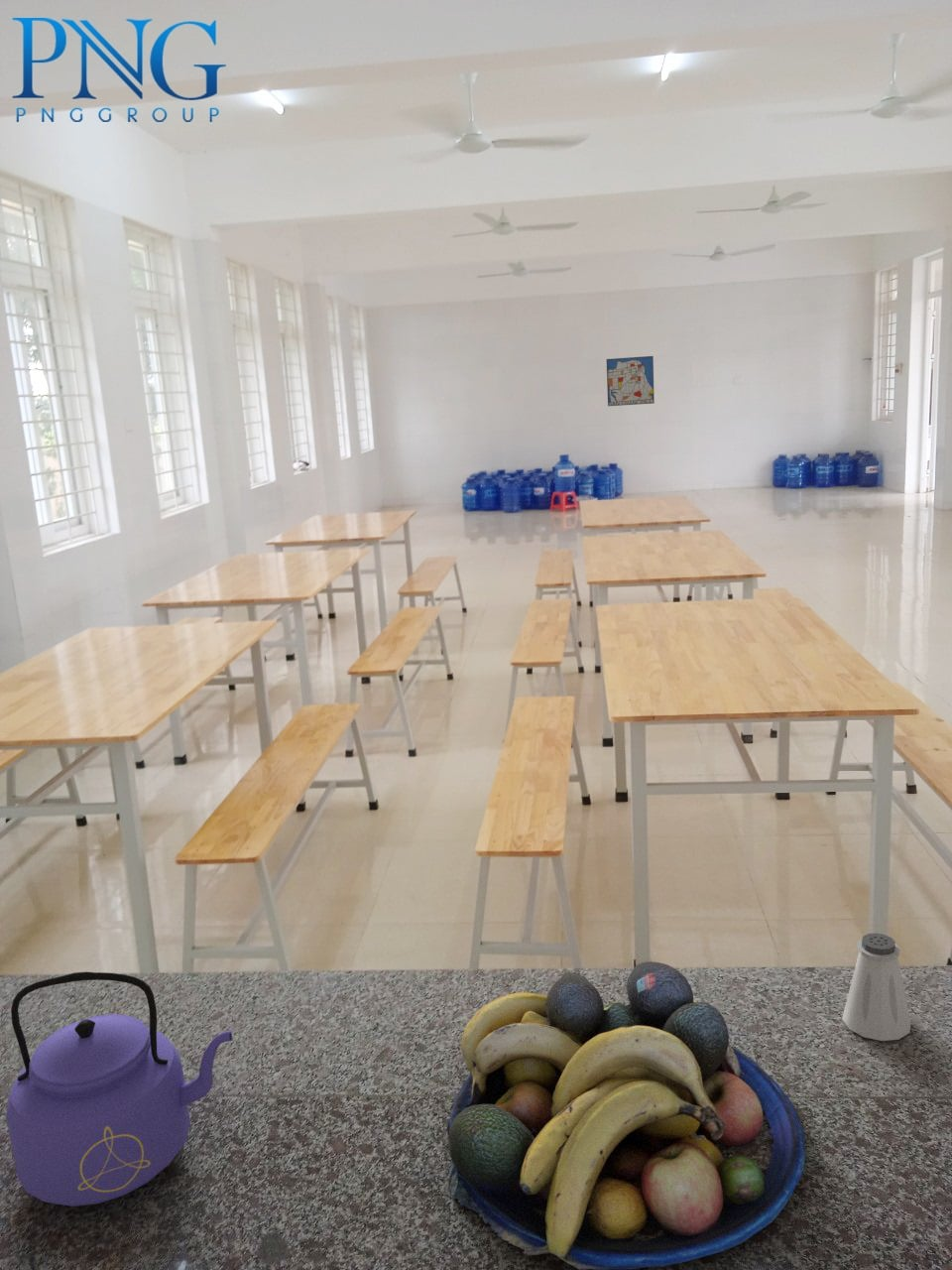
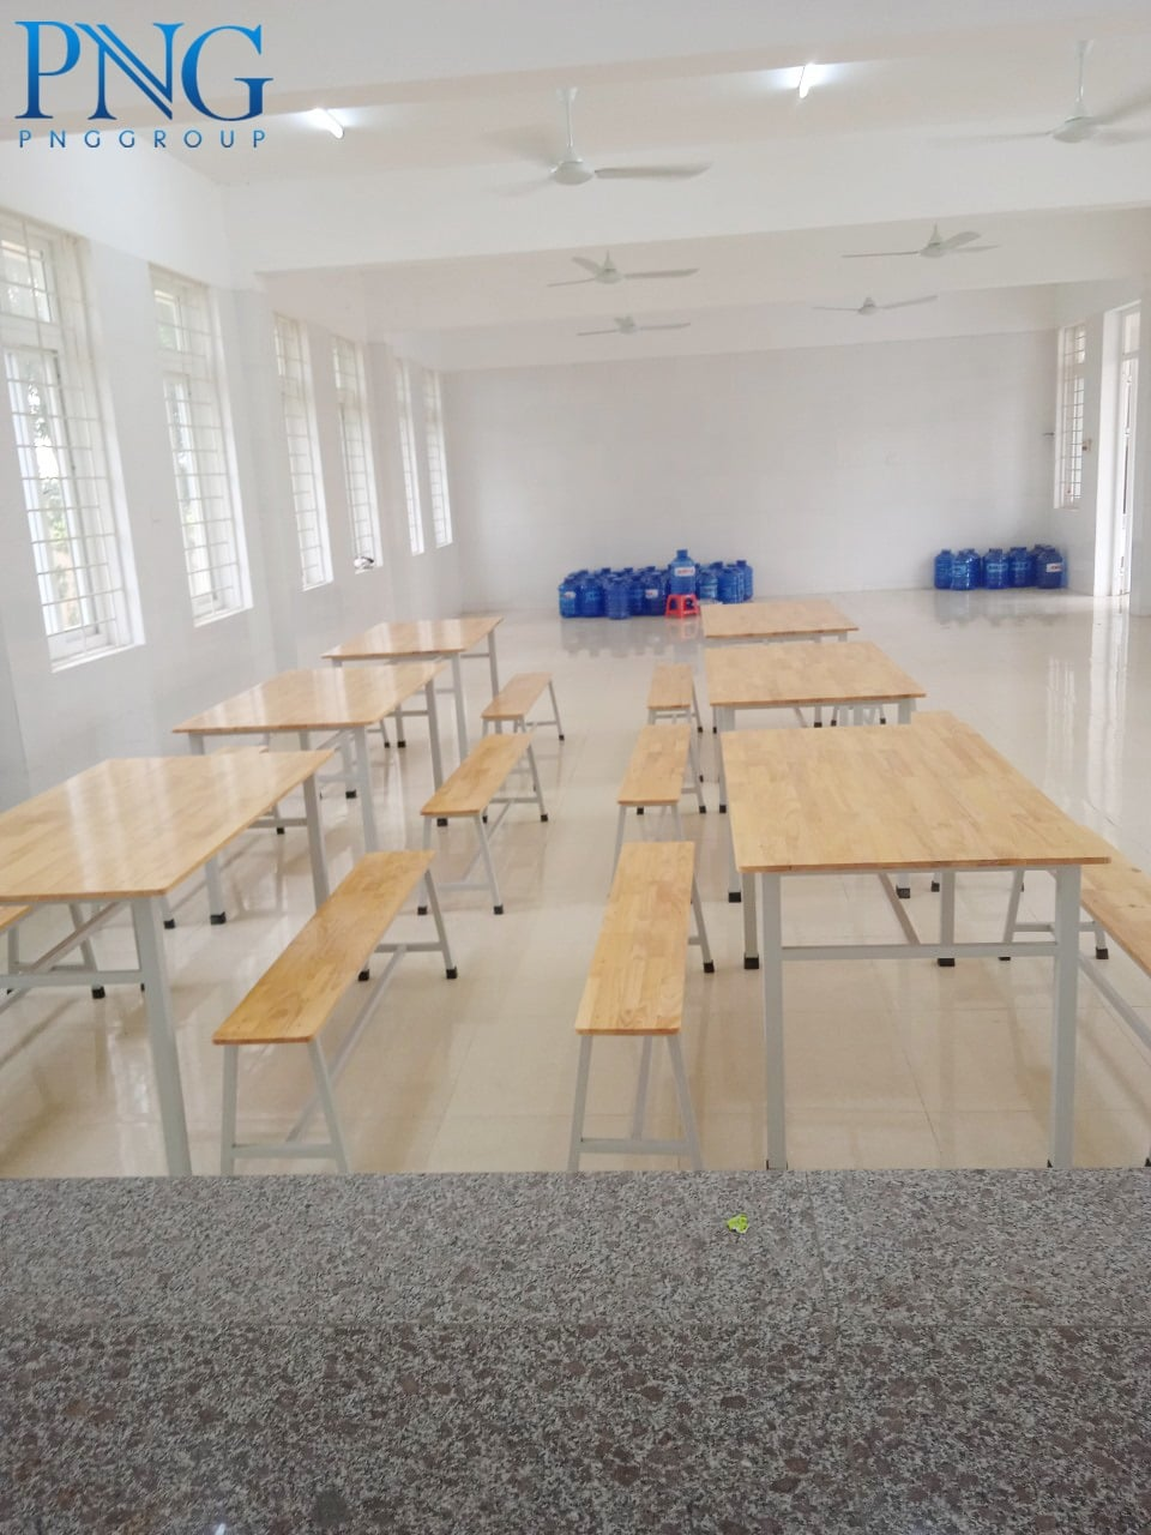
- fruit bowl (621, 1074)
- saltshaker (877, 981)
- wall art (630, 381)
- kettle (121, 1068)
